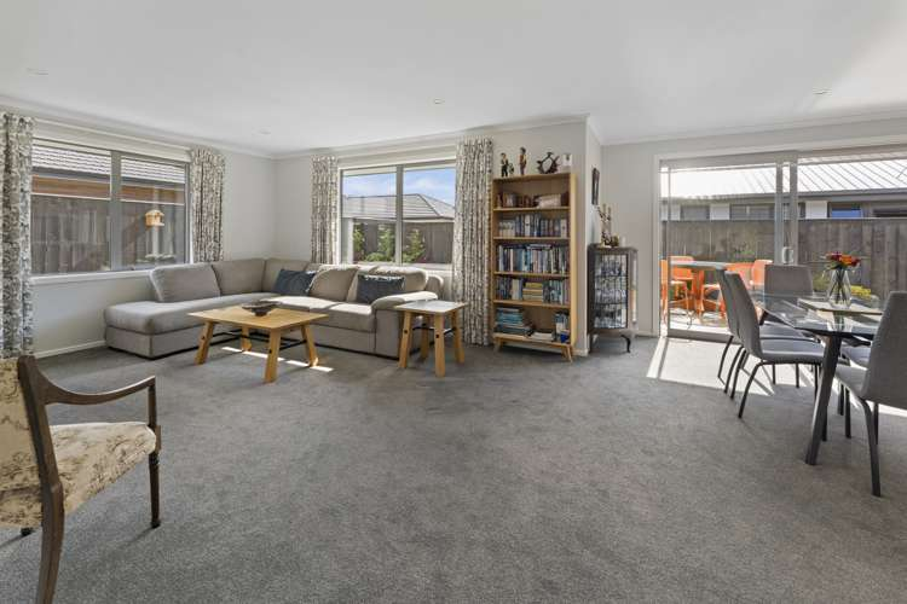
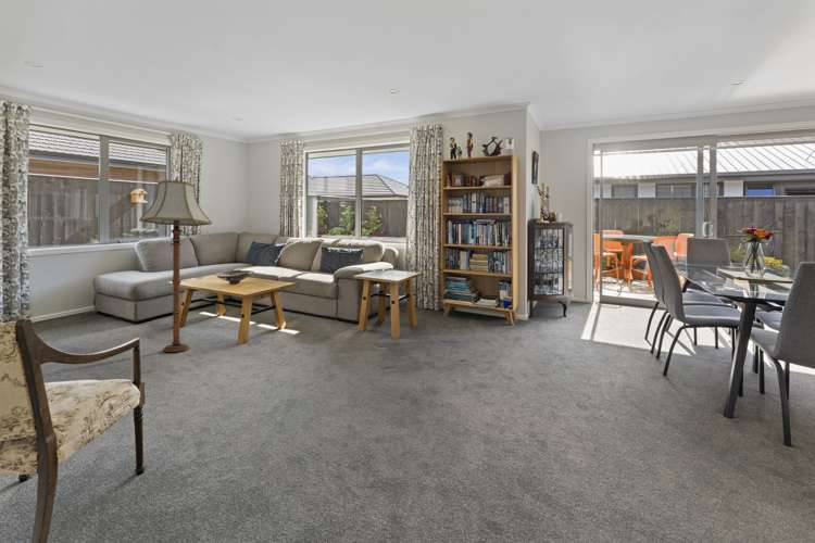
+ floor lamp (176, 263)
